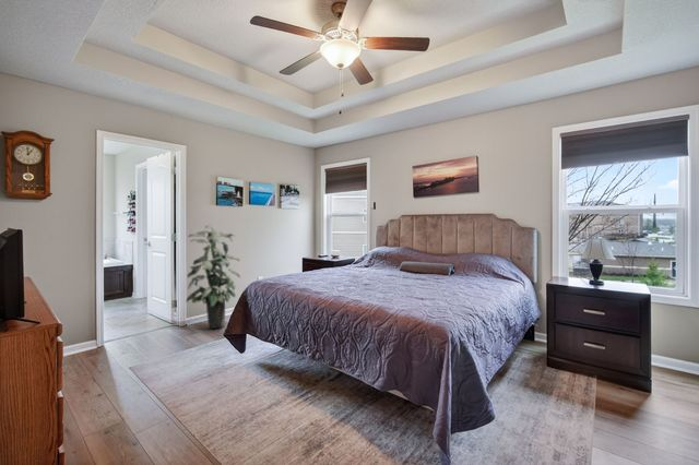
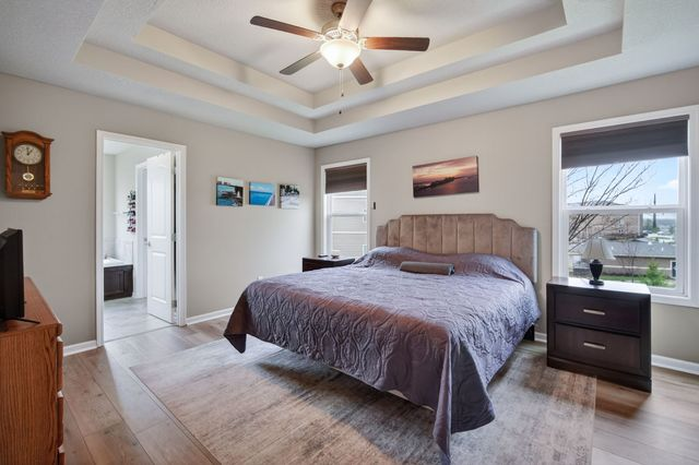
- indoor plant (212, 276)
